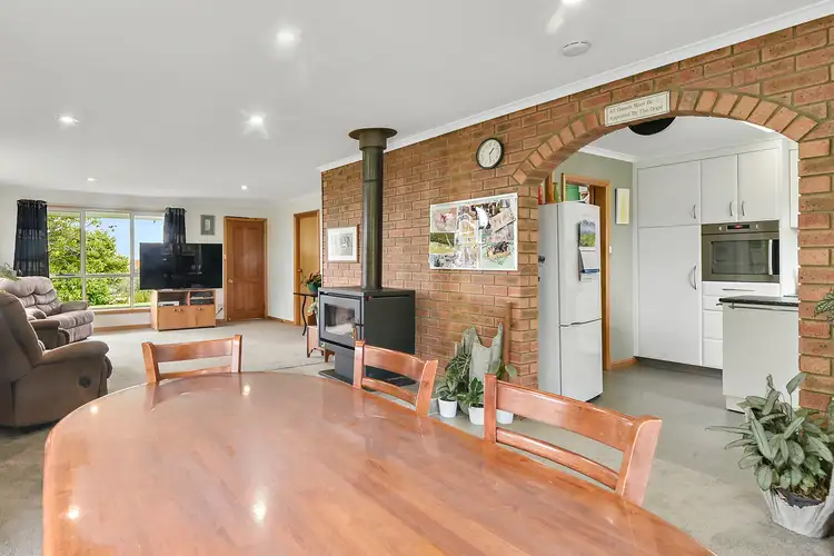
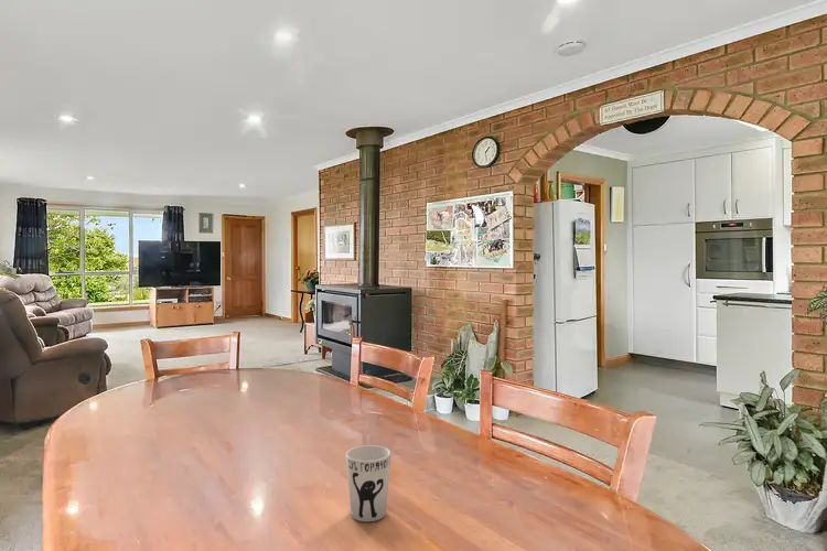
+ cup (368, 483)
